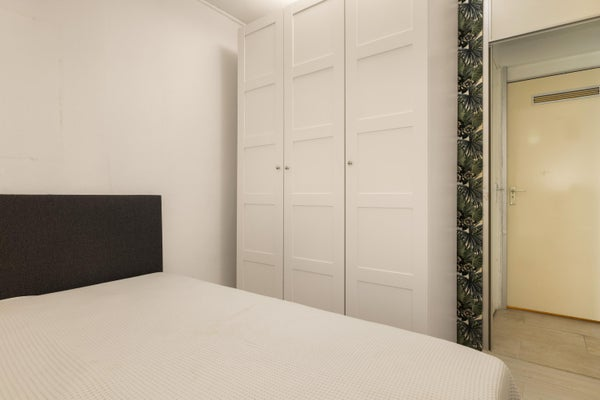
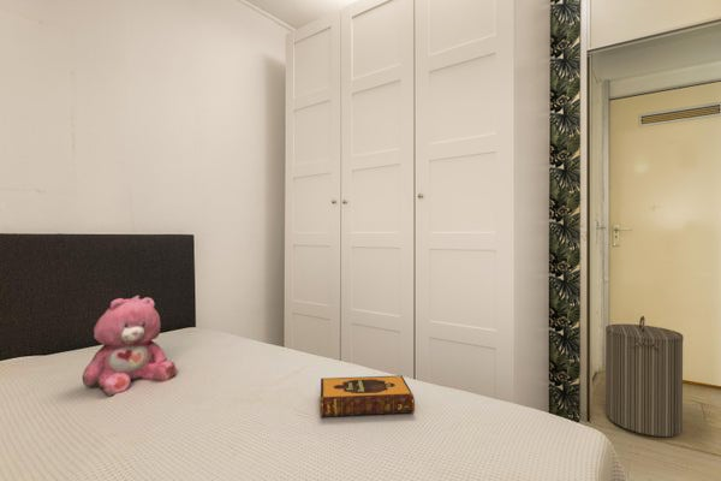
+ hardback book (364, 396)
+ laundry hamper (642, 368)
+ teddy bear (131, 338)
